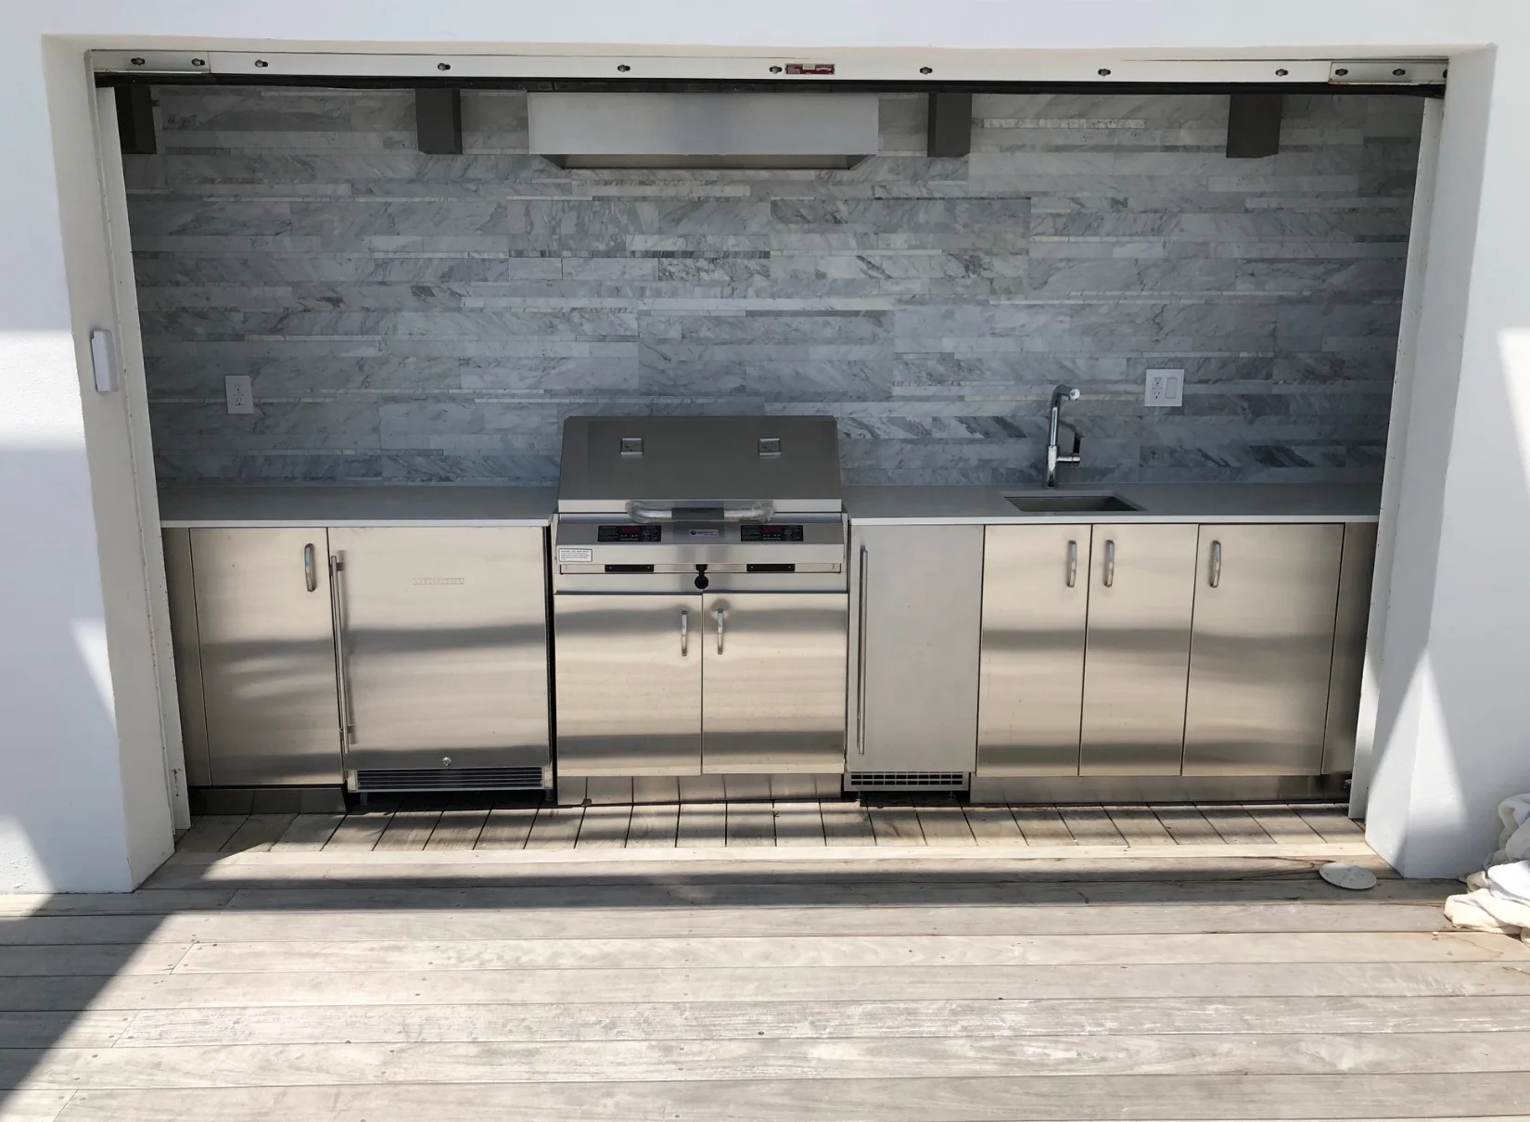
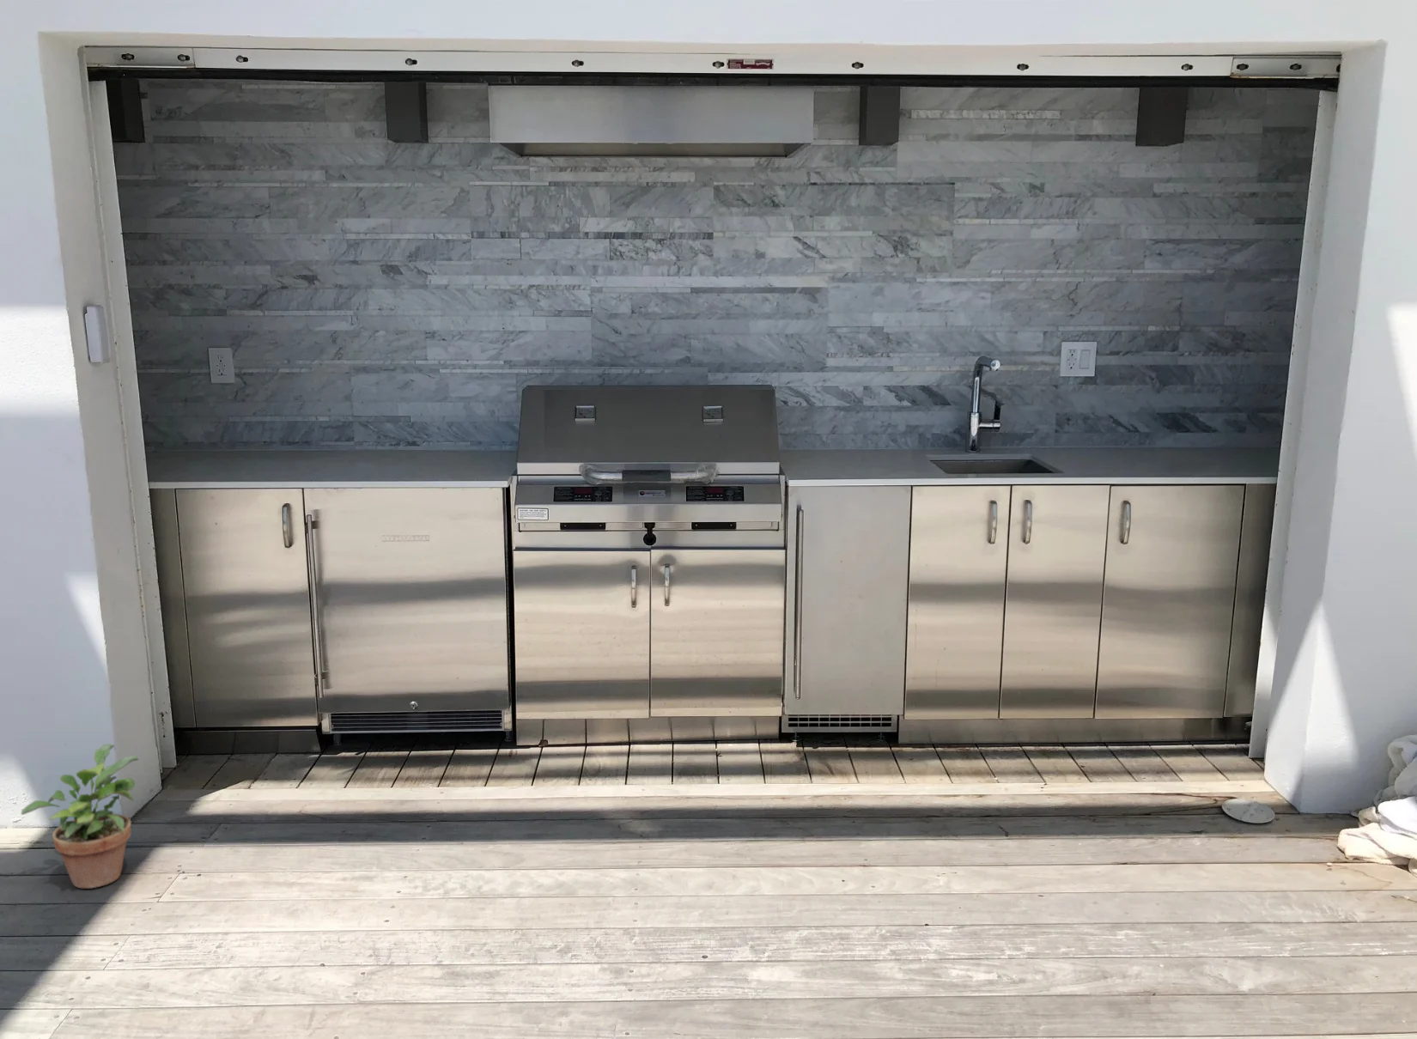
+ potted plant (86, 815)
